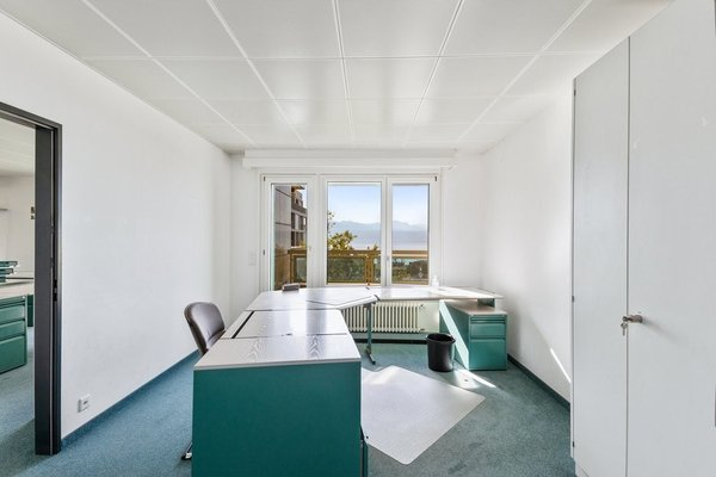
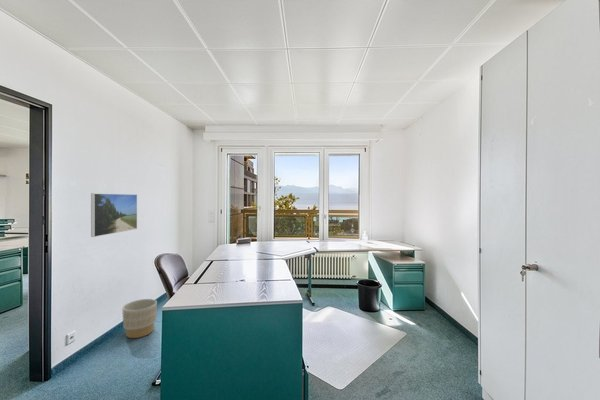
+ planter (140, 318)
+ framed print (116, 213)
